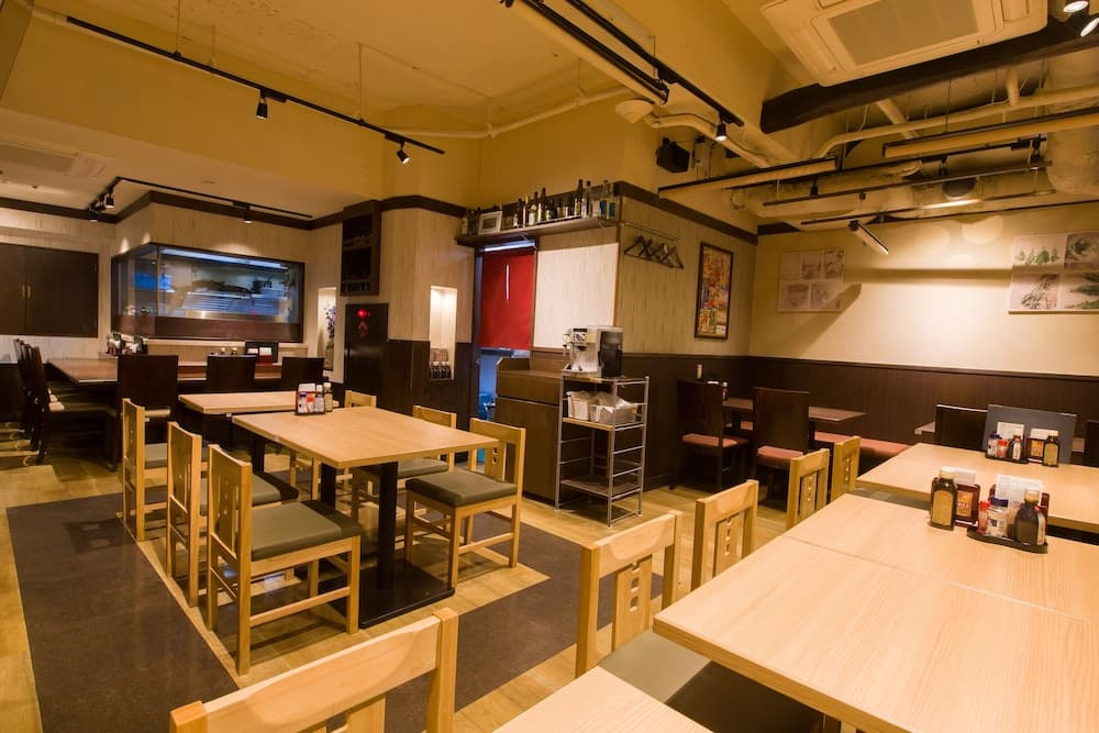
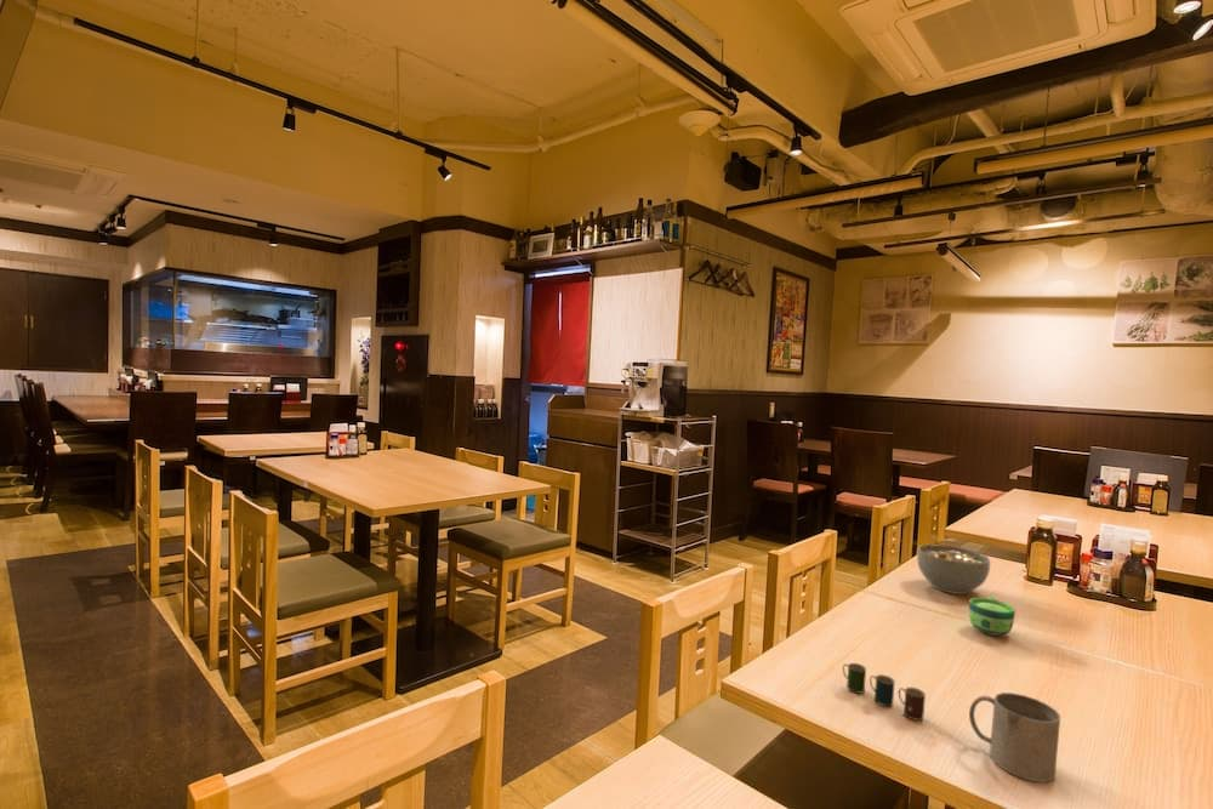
+ cup (881, 680)
+ soup bowl (951, 569)
+ cup (989, 615)
+ mug (1010, 729)
